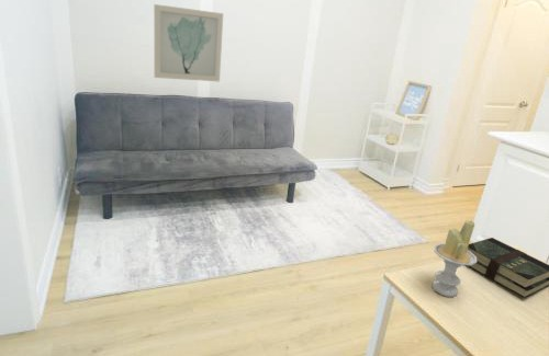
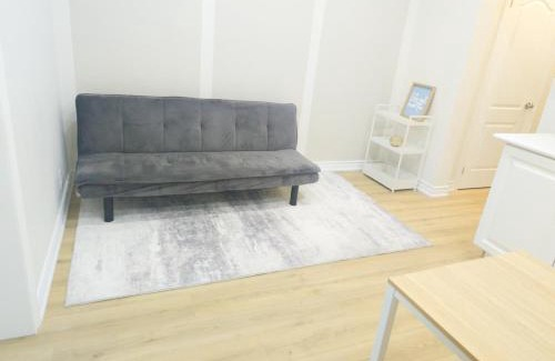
- candle (453, 255)
- wall art (189, 45)
- book (506, 263)
